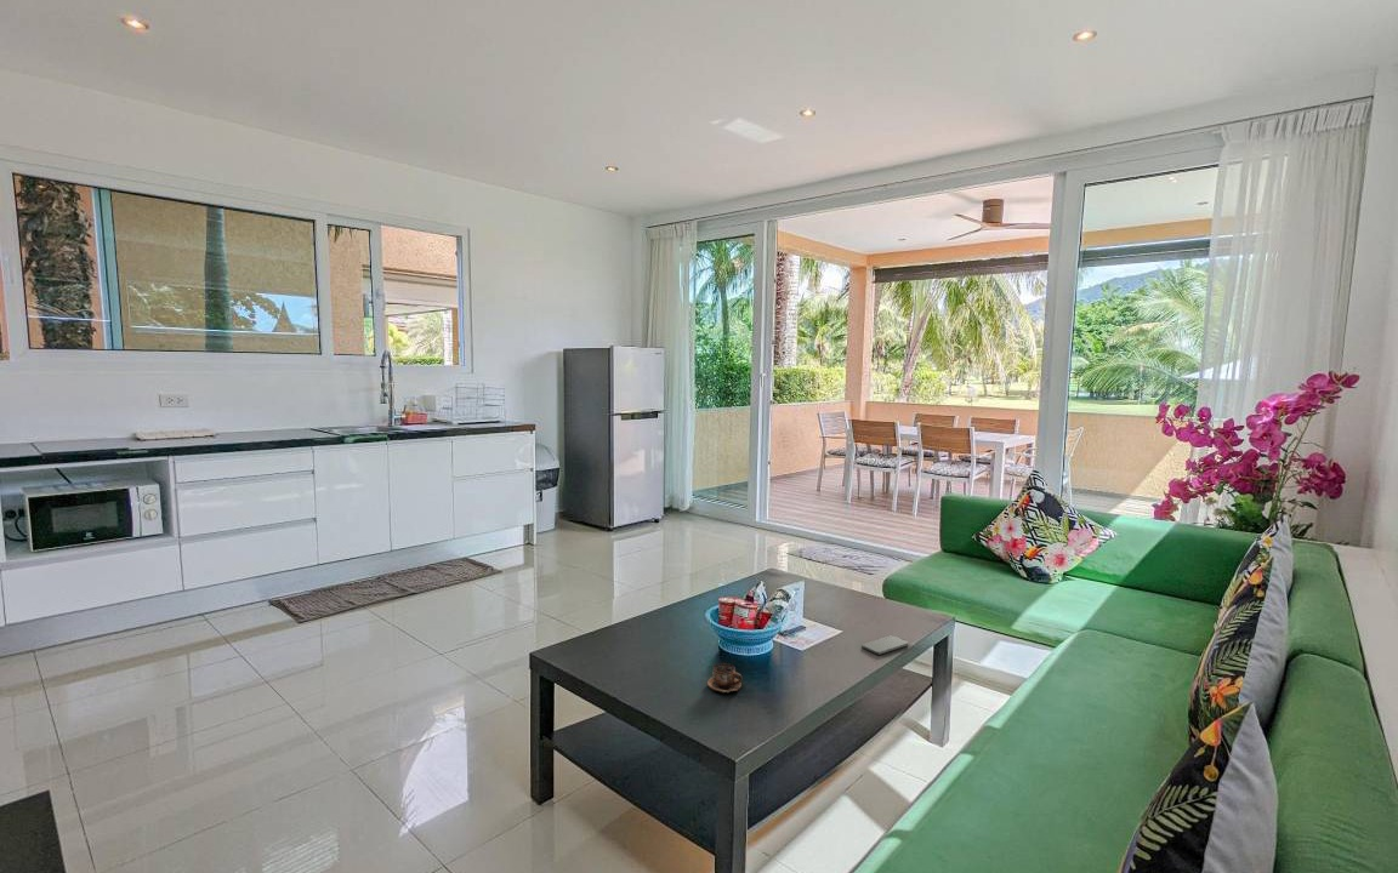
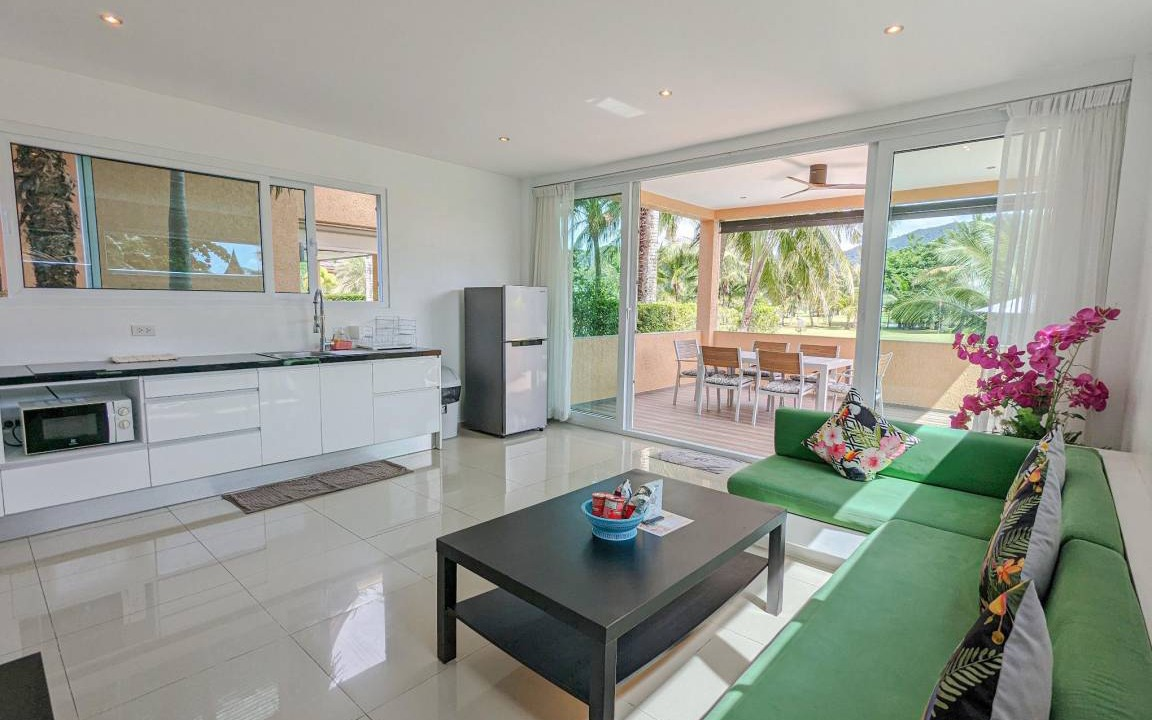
- cup (724, 677)
- smartphone (885, 644)
